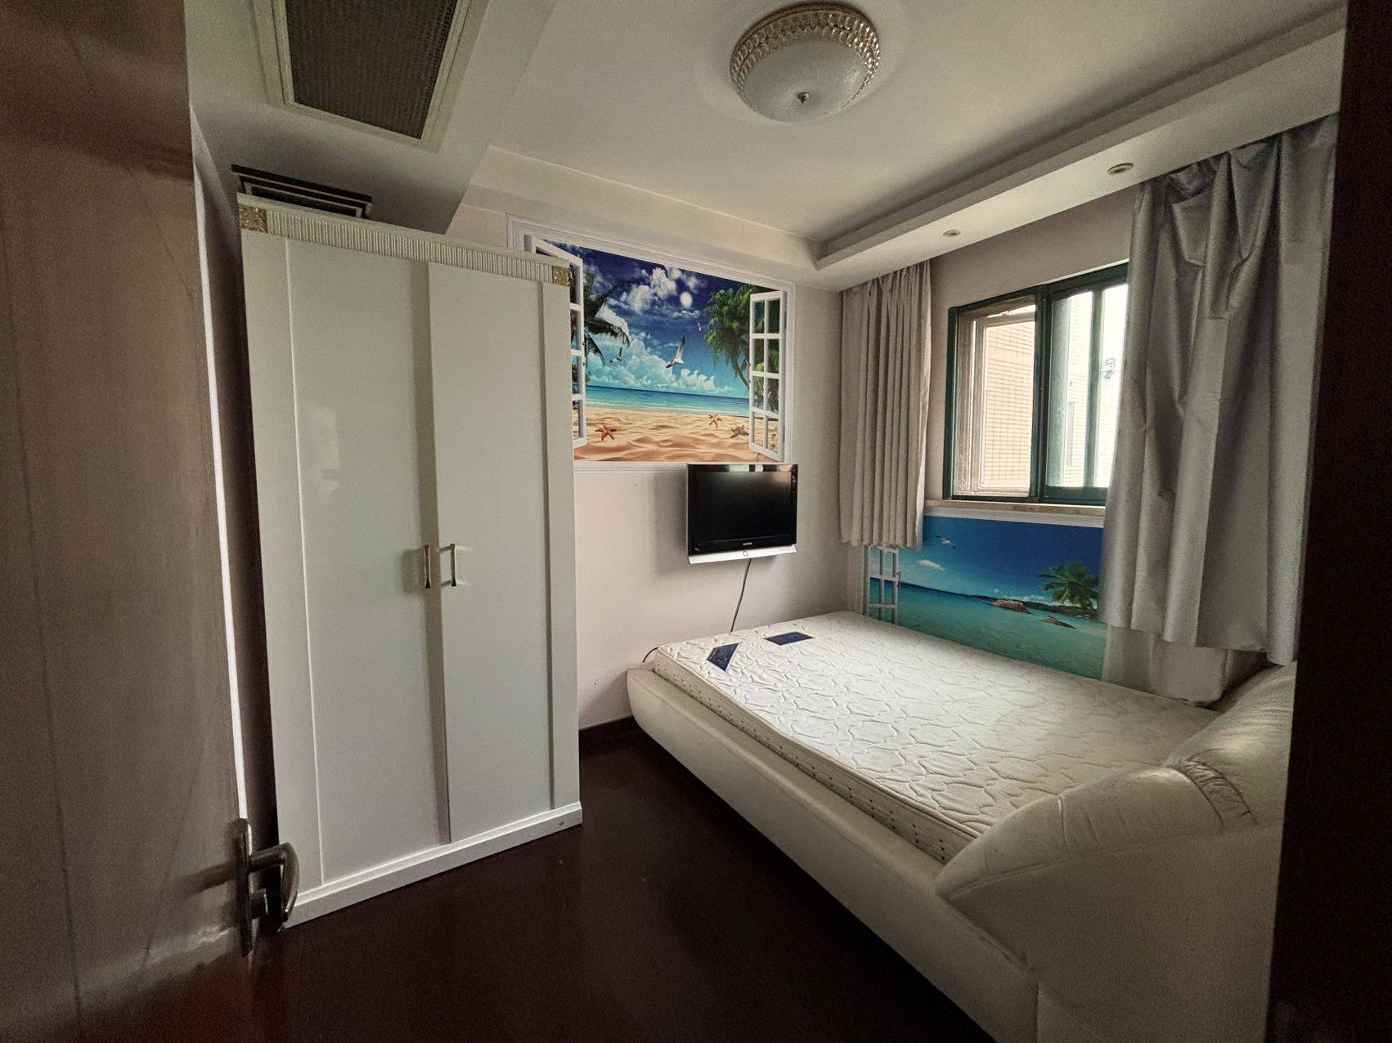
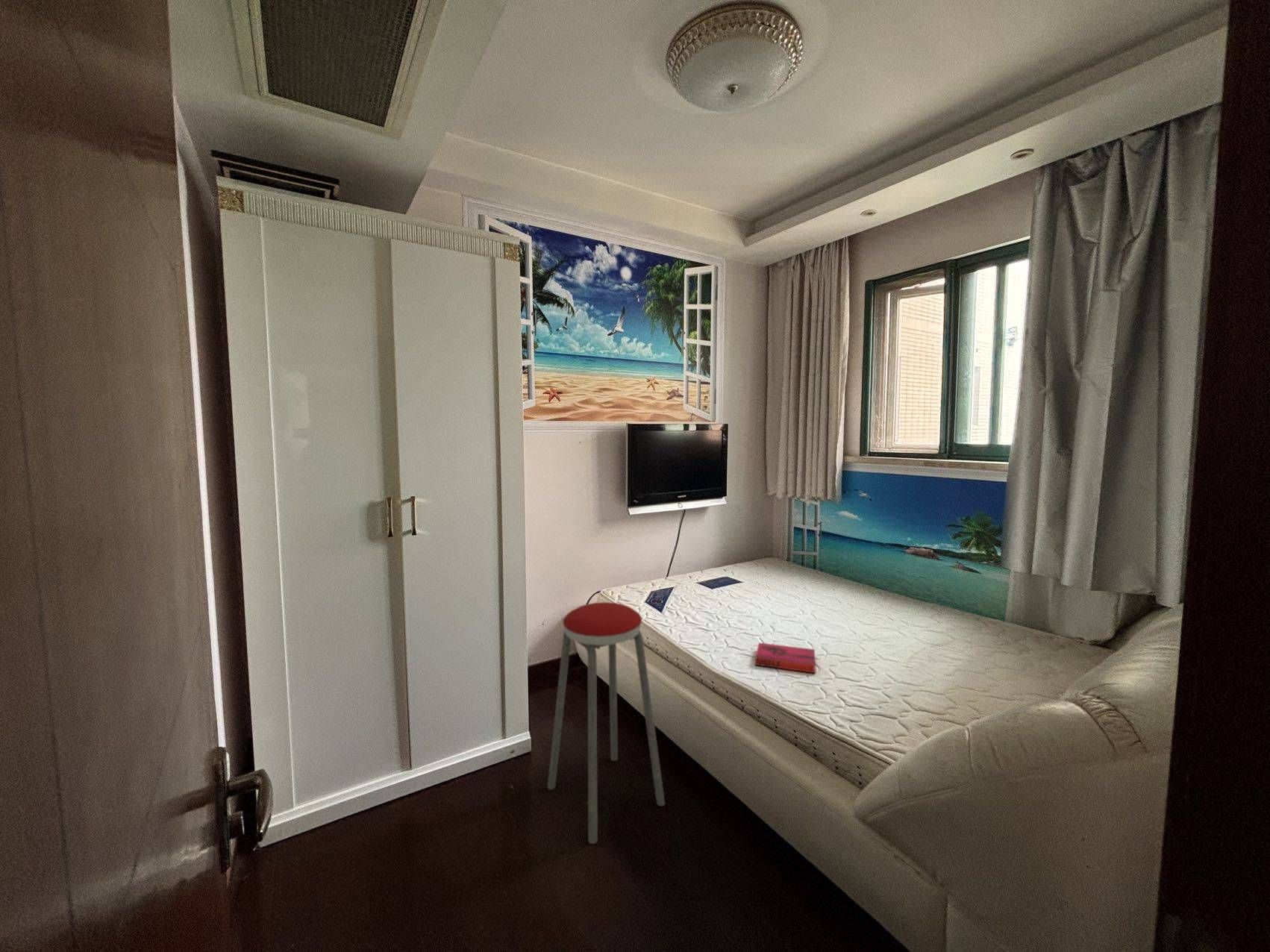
+ music stool (610, 704)
+ hardback book (785, 657)
